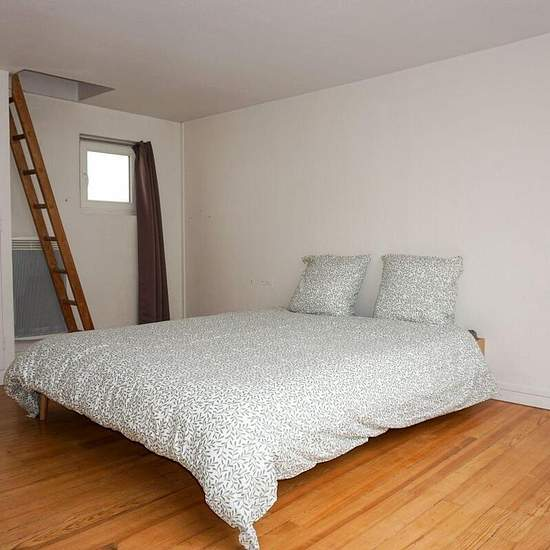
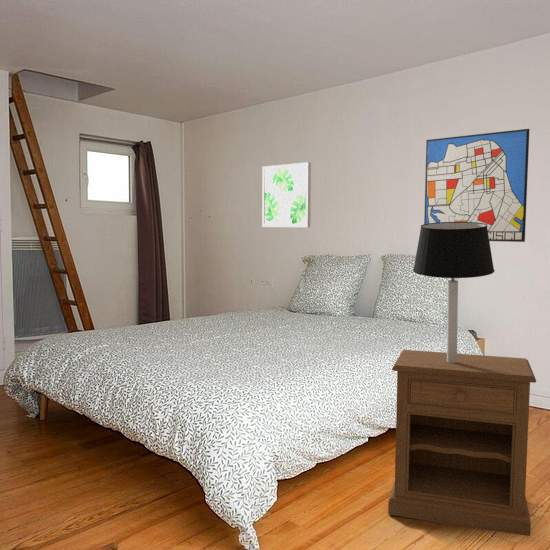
+ nightstand (459, 435)
+ table lamp (453, 293)
+ wall art (472, 188)
+ wall art (285, 196)
